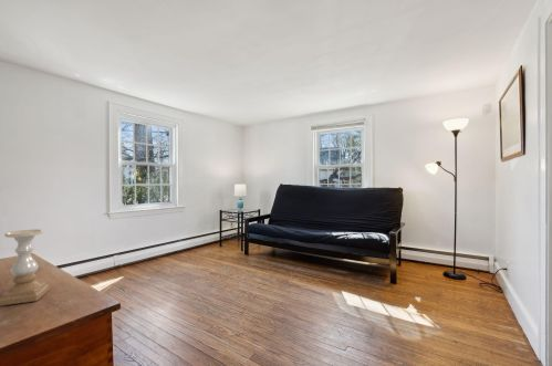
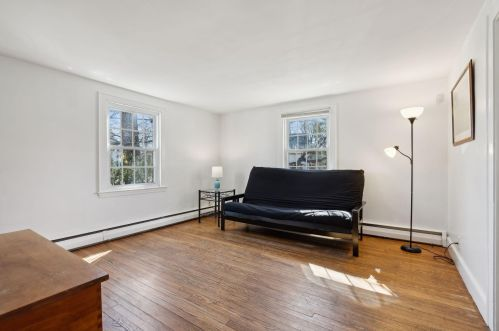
- candle holder (24, 264)
